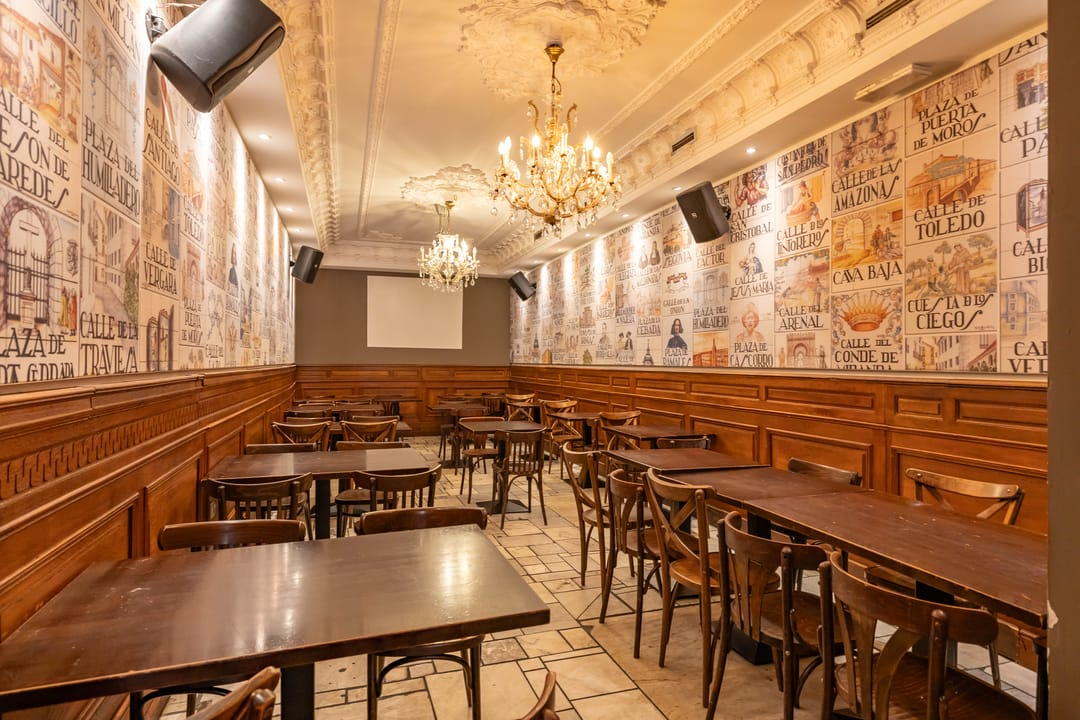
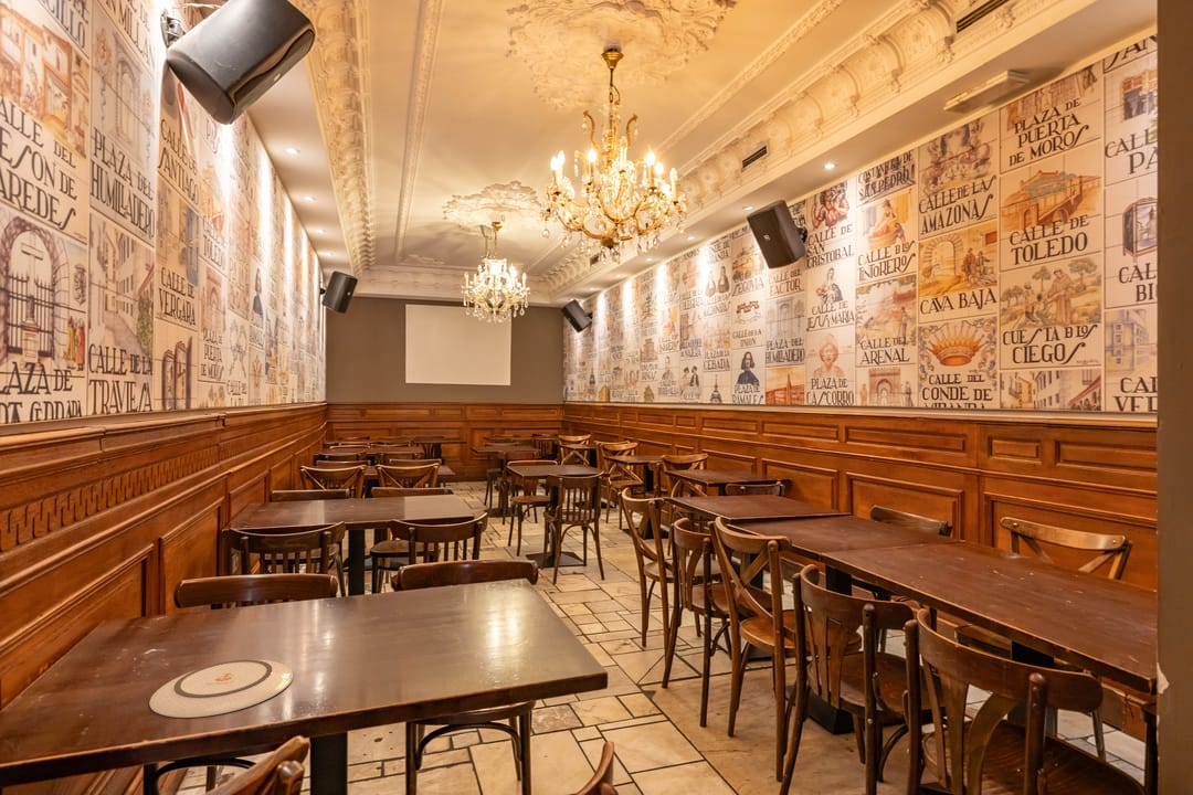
+ plate (224, 681)
